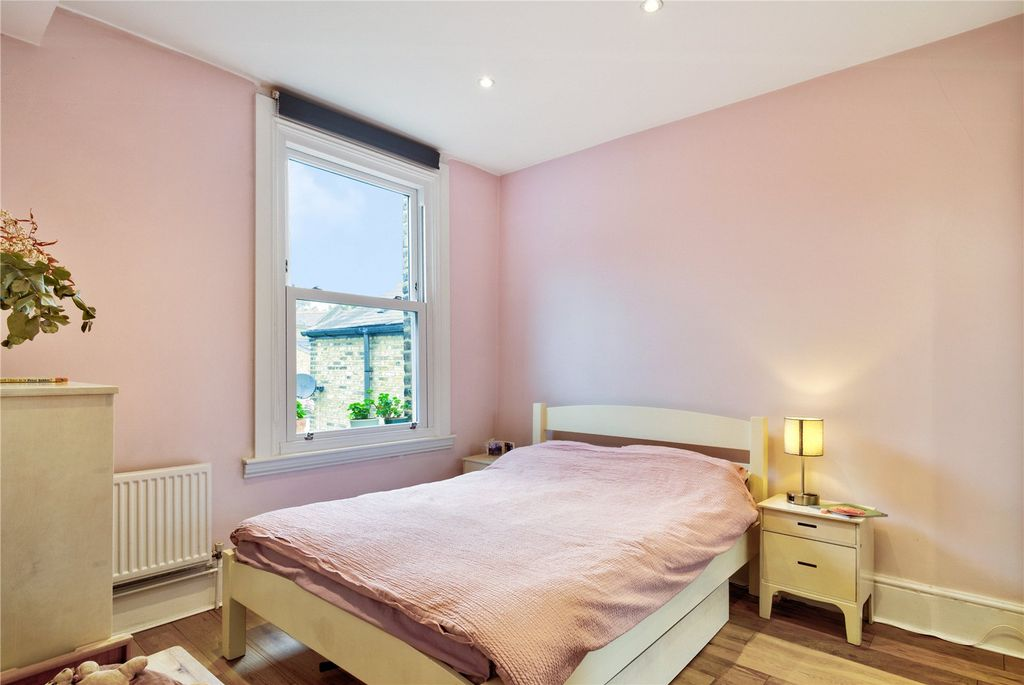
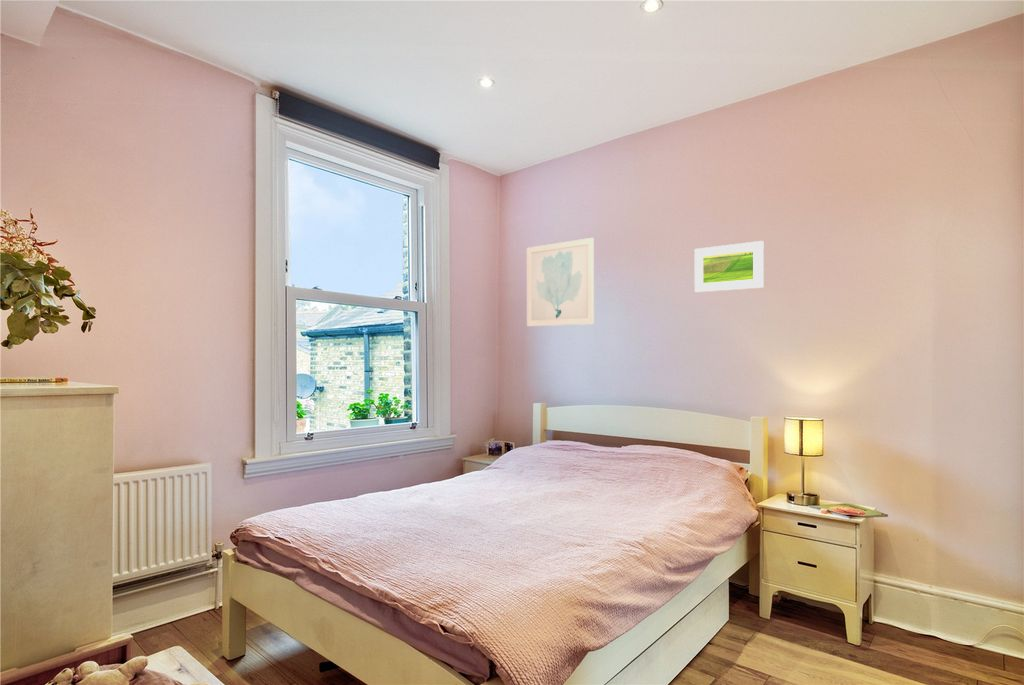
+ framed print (727, 267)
+ wall art (558, 284)
